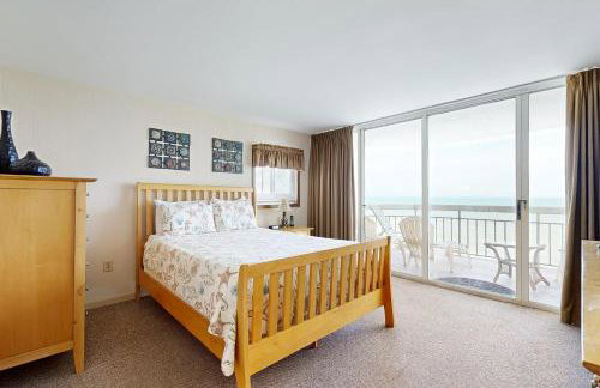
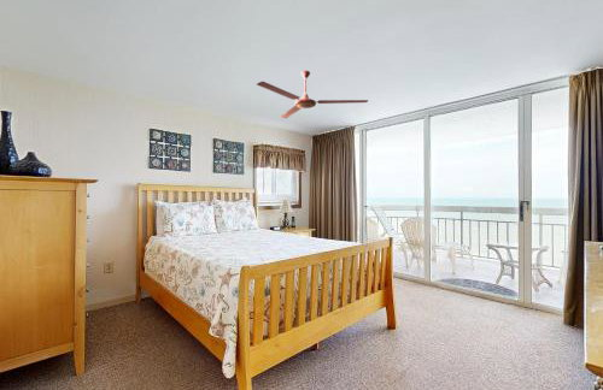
+ ceiling fan (306, 94)
